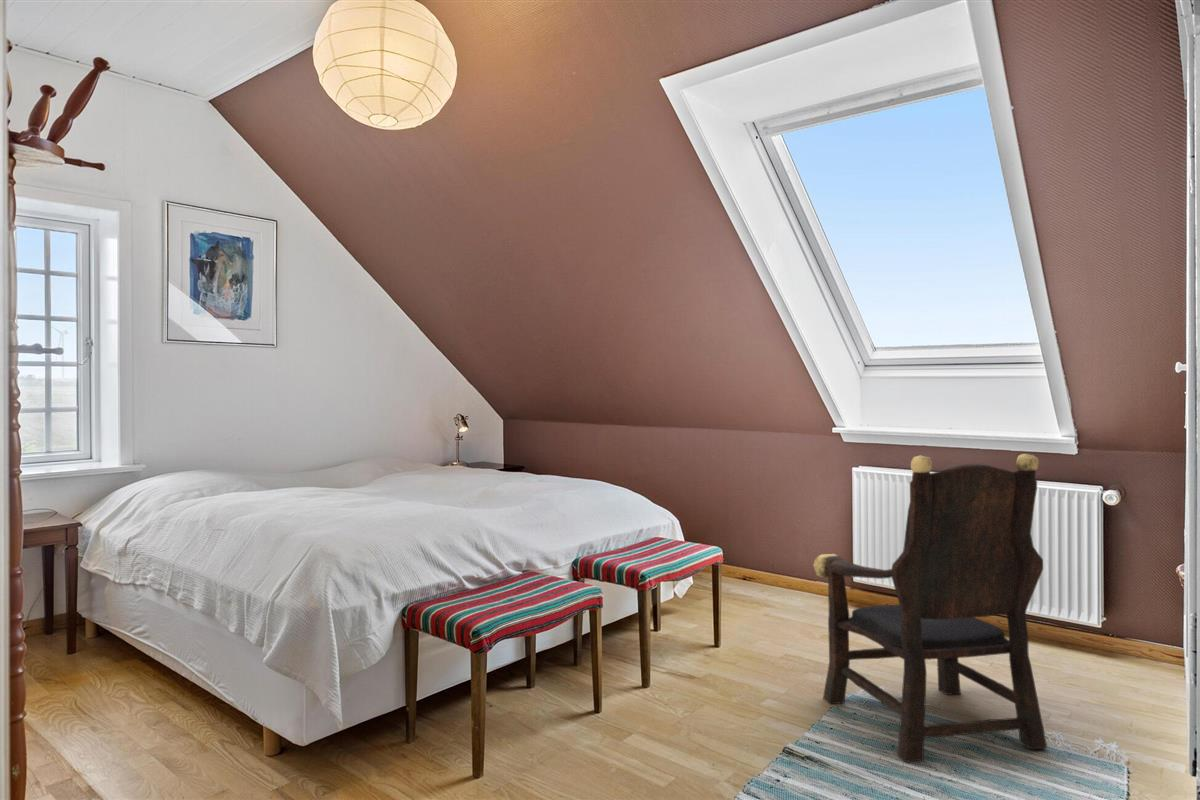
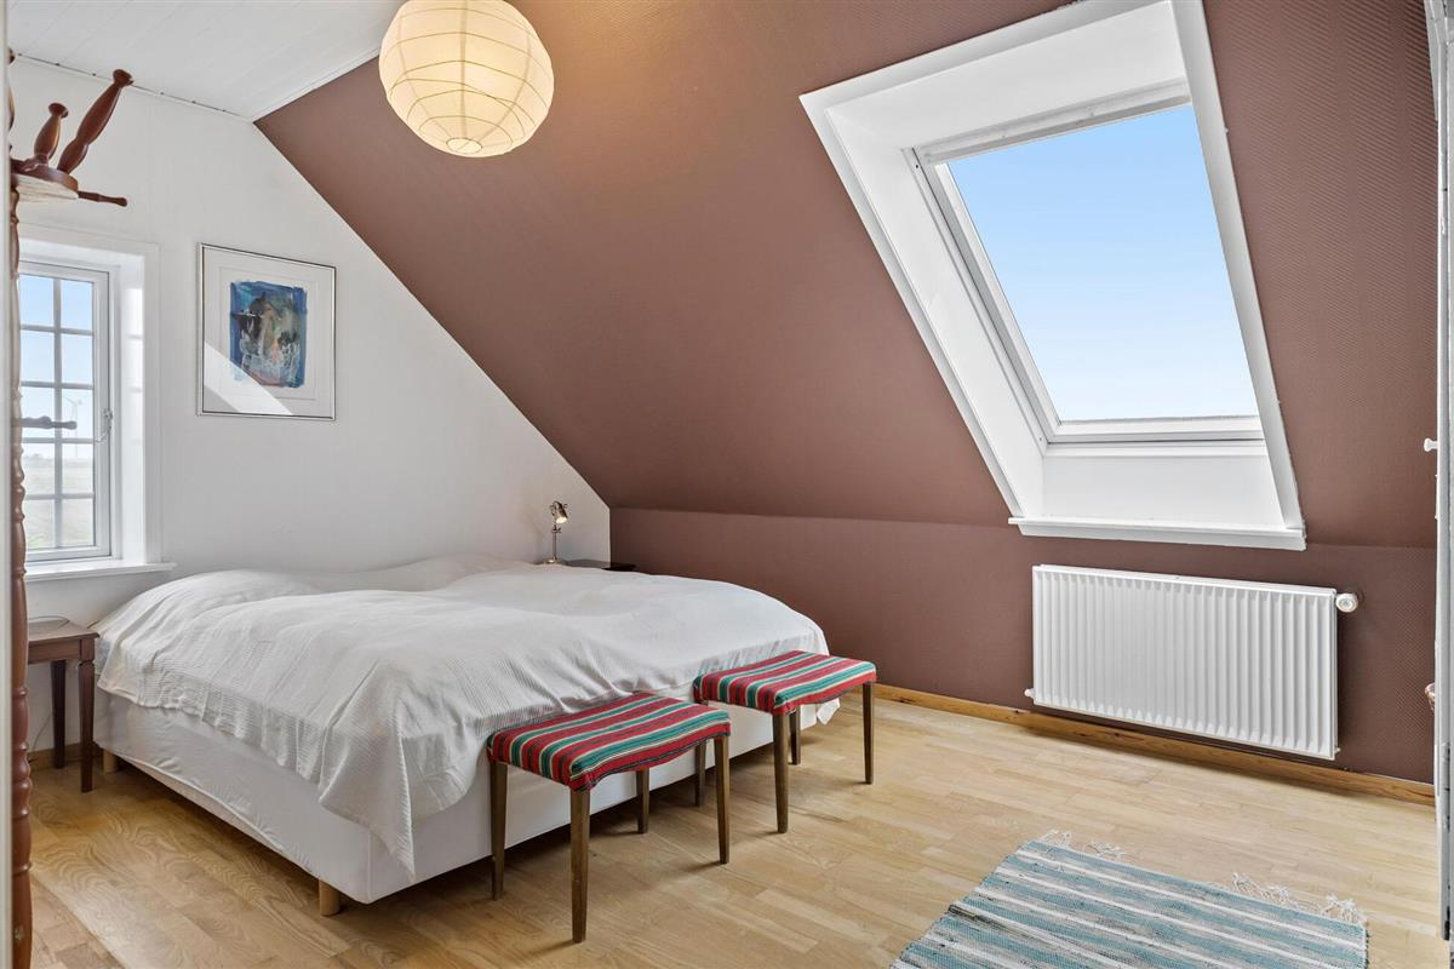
- armchair (929, 585)
